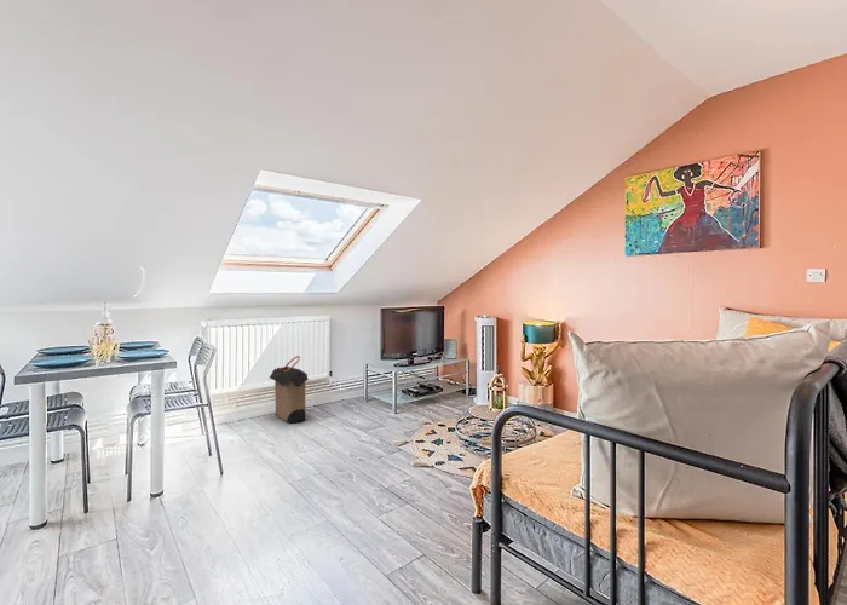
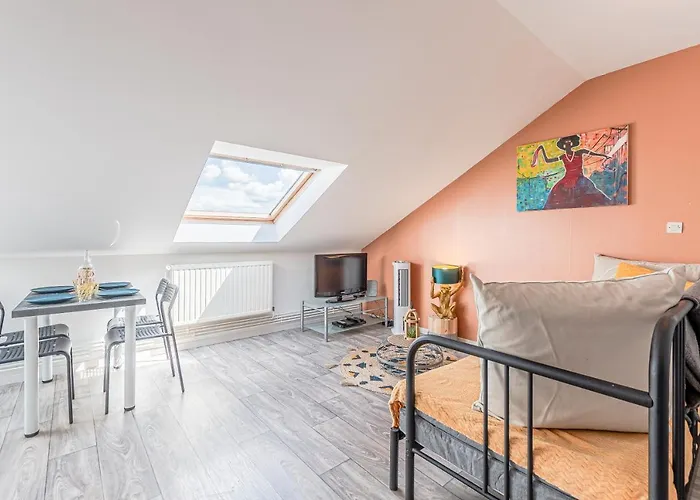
- laundry hamper (288, 386)
